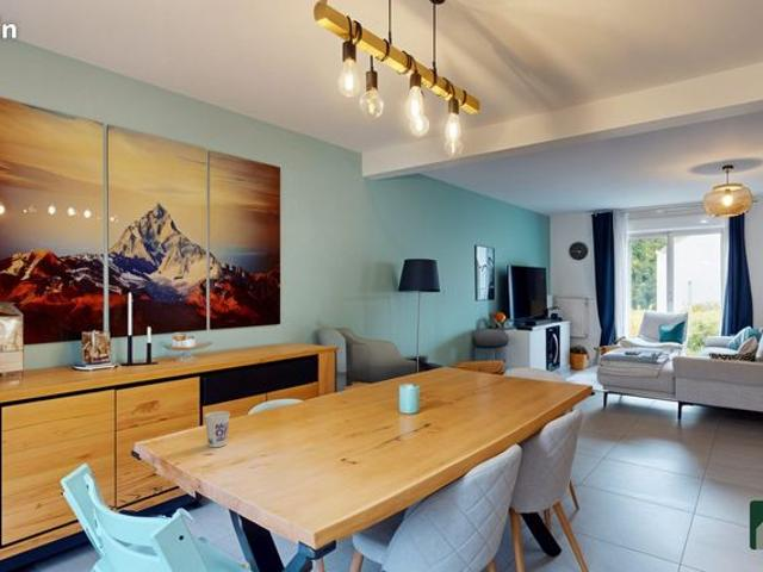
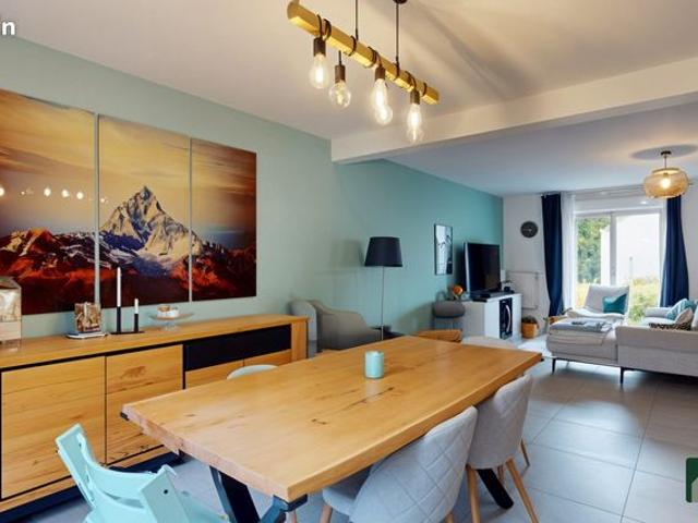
- cup (217, 429)
